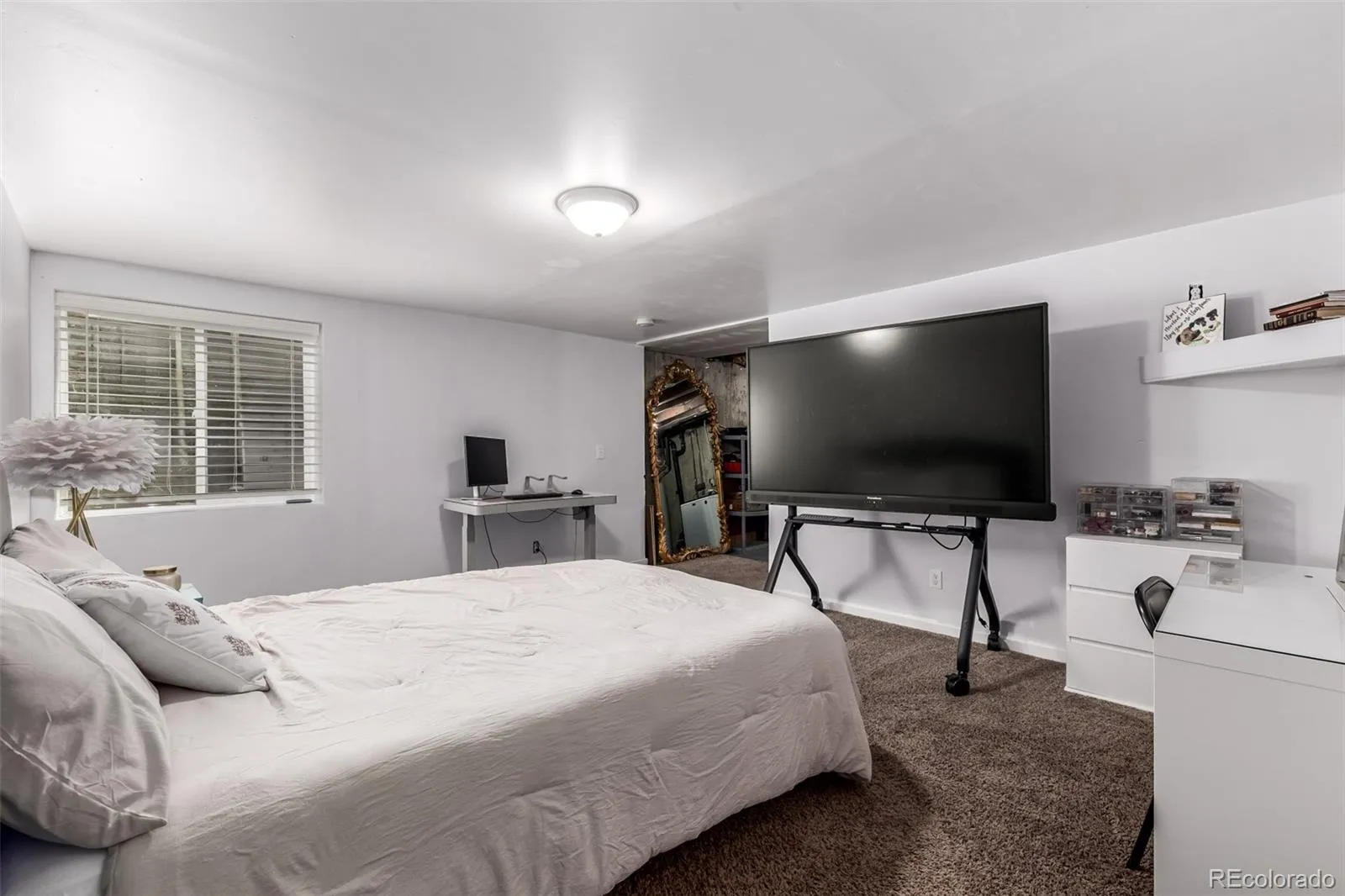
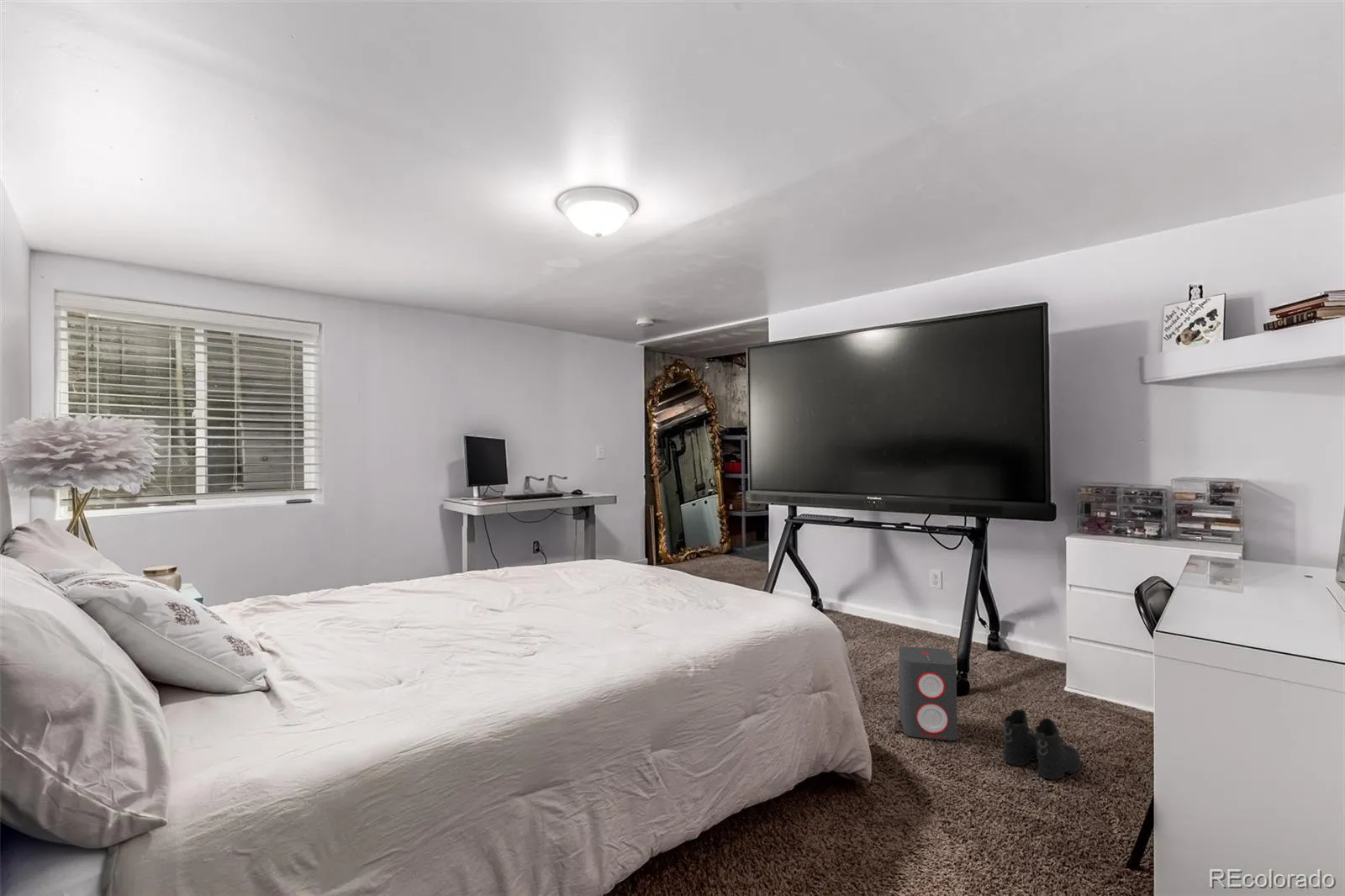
+ speaker (926, 691)
+ boots (1040, 737)
